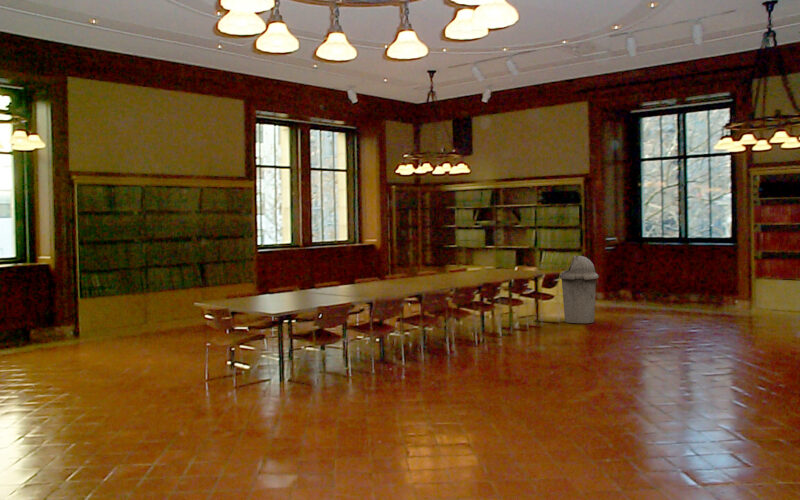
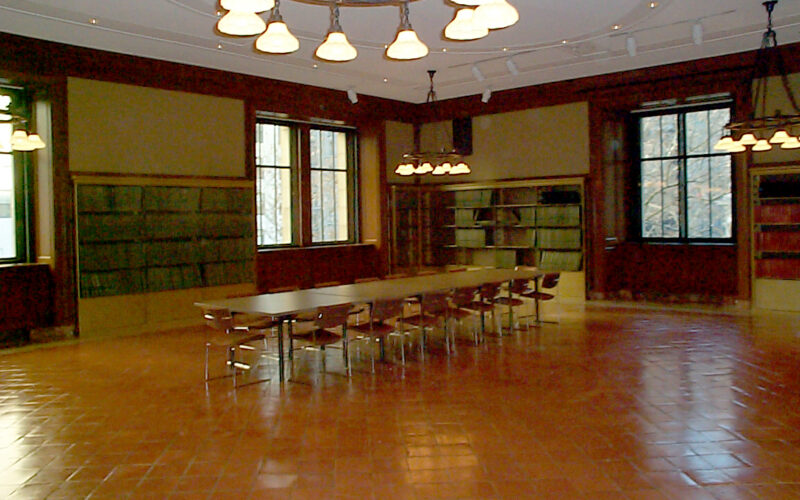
- trash can (578, 288)
